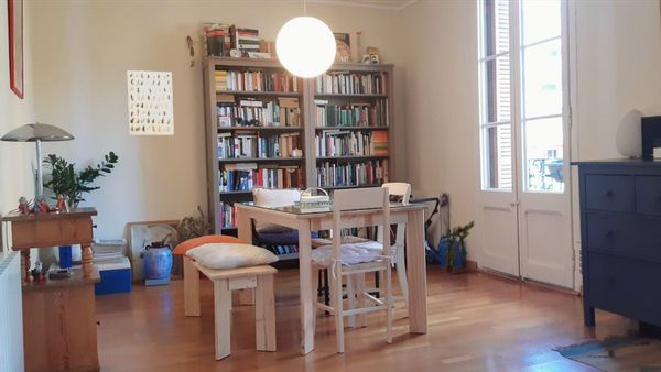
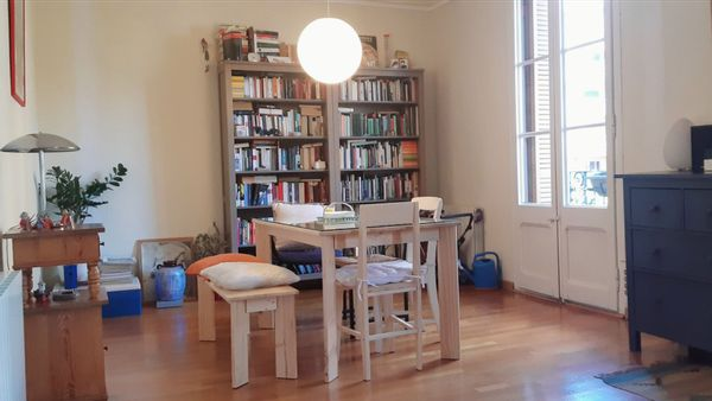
- wall art (150, 102)
- decorative plant (456, 245)
